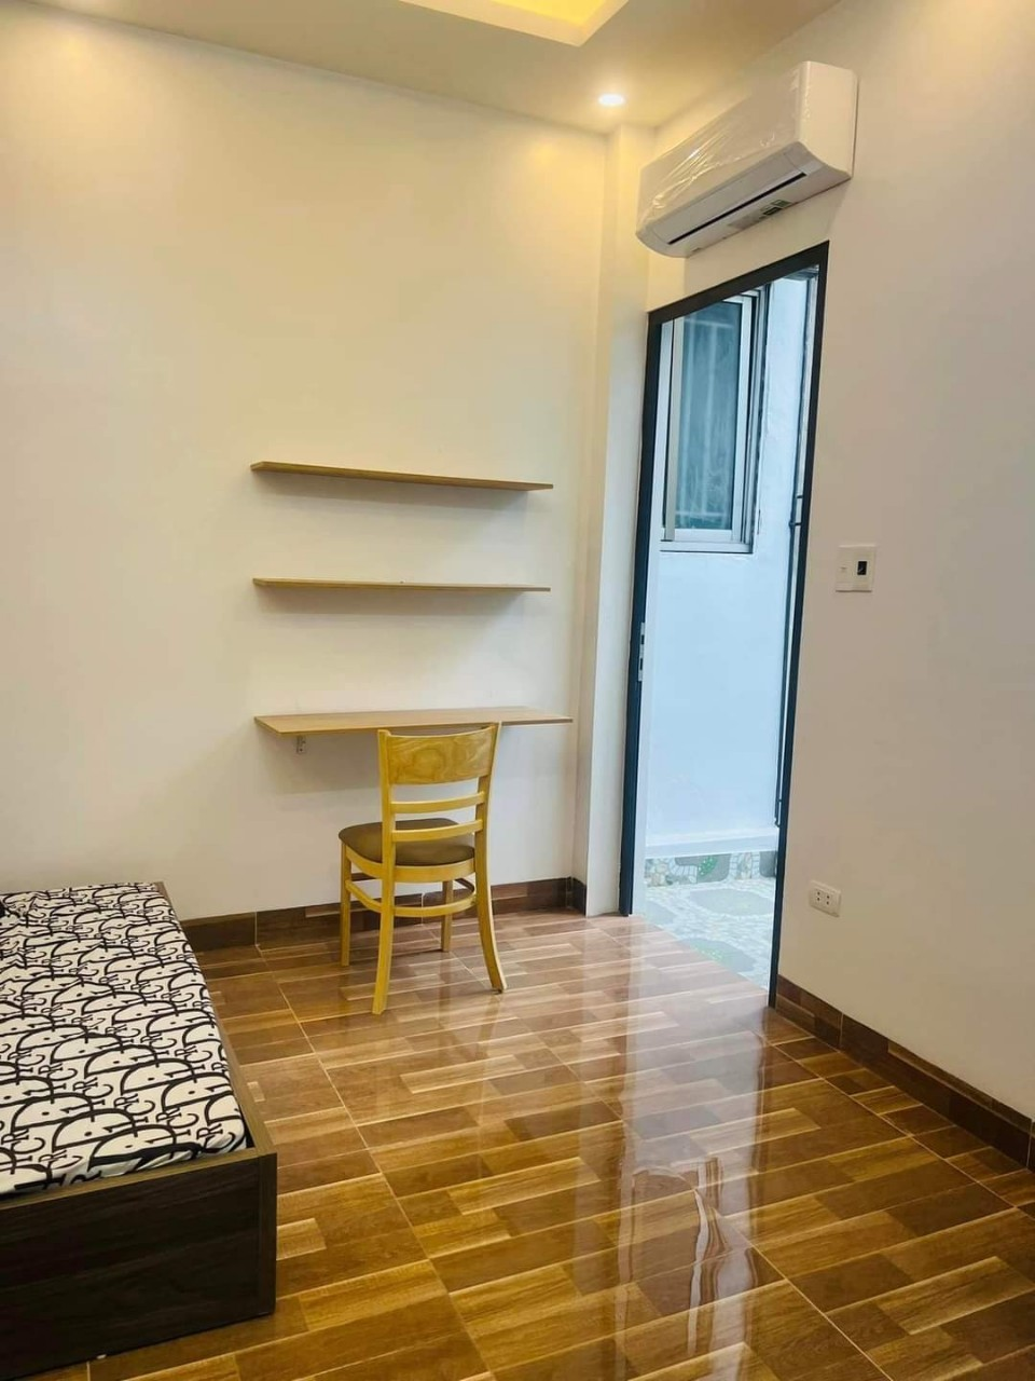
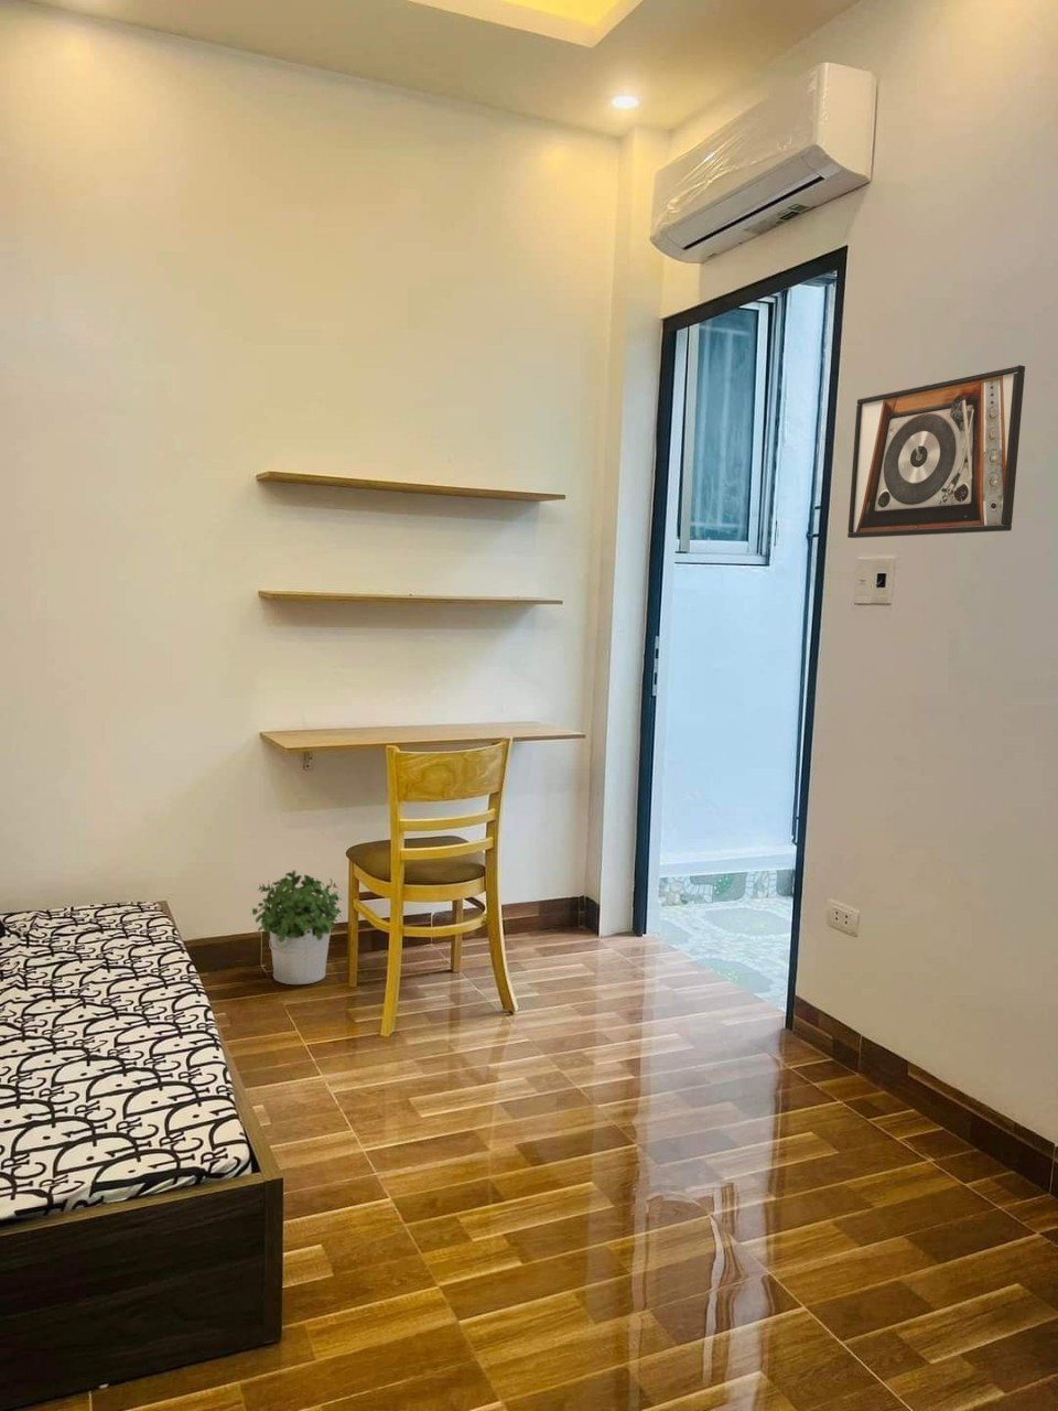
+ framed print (928, 460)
+ potted plant (297, 925)
